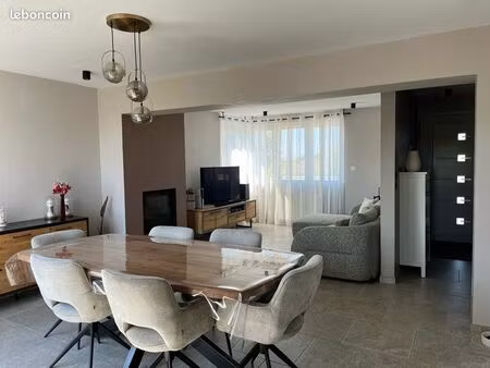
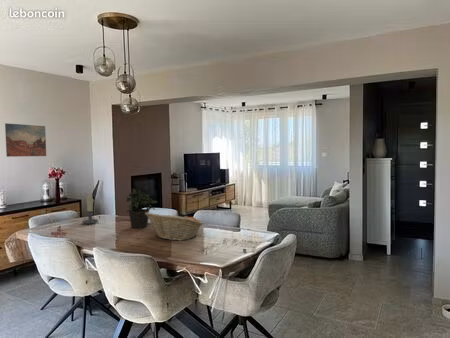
+ fruit basket (174, 223)
+ potted plant (137, 207)
+ candle holder (89, 209)
+ wall art (26, 140)
